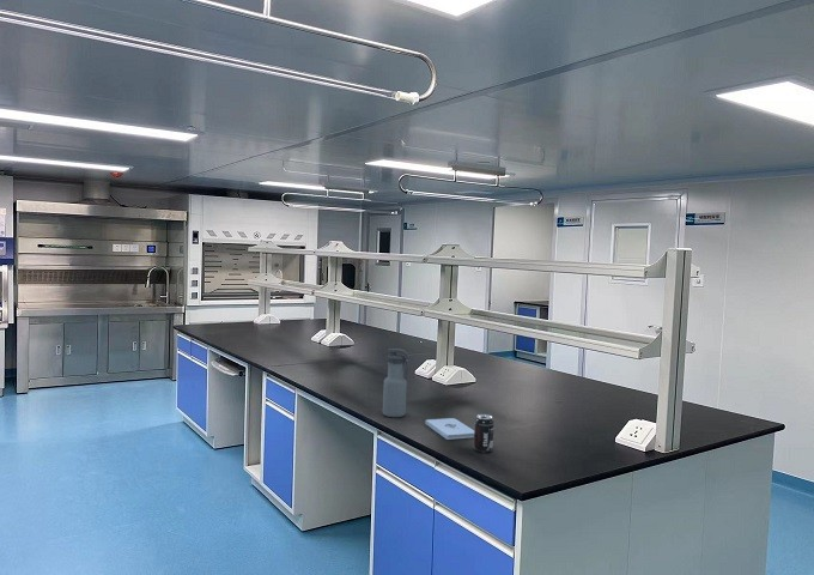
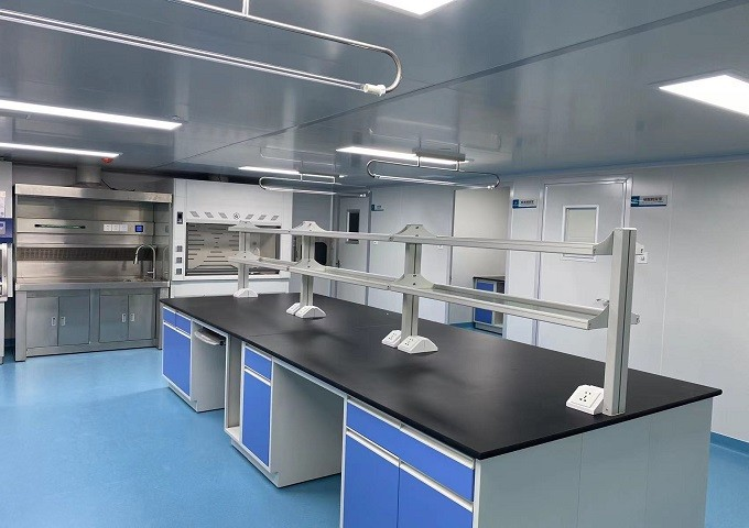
- beverage can (484, 432)
- notepad (450, 428)
- water bottle (395, 382)
